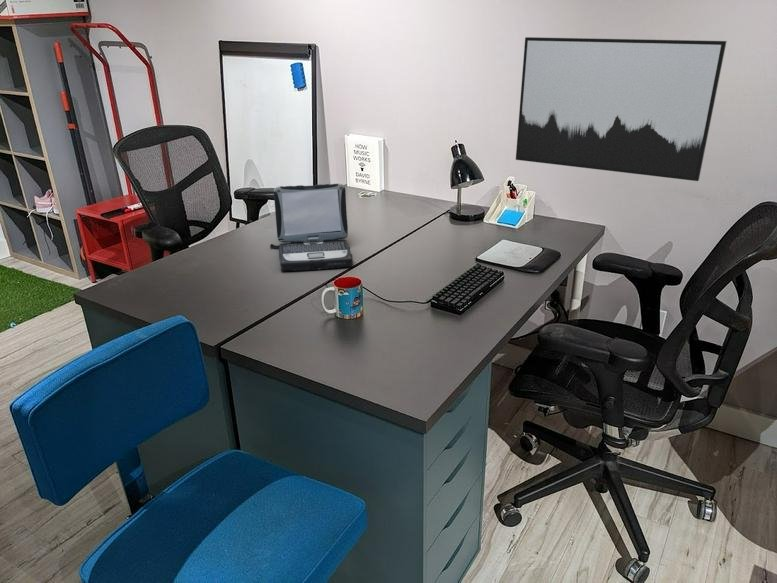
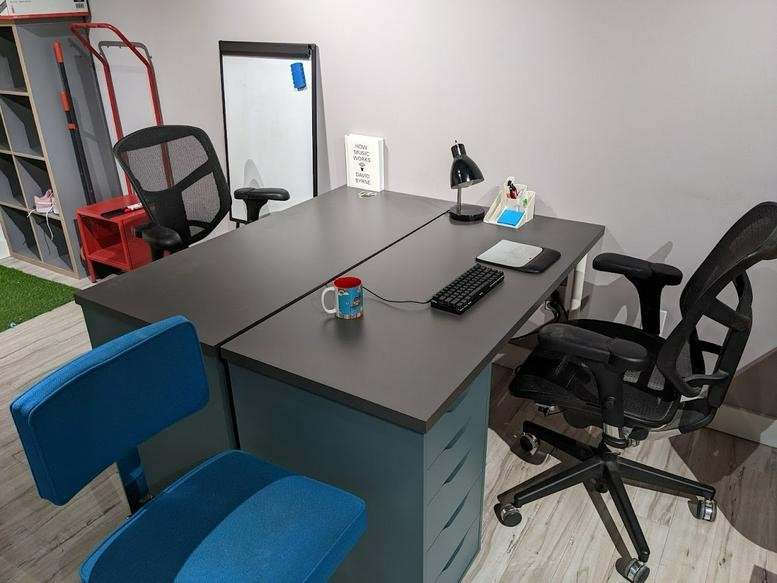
- wall art (609, 106)
- laptop (311, 225)
